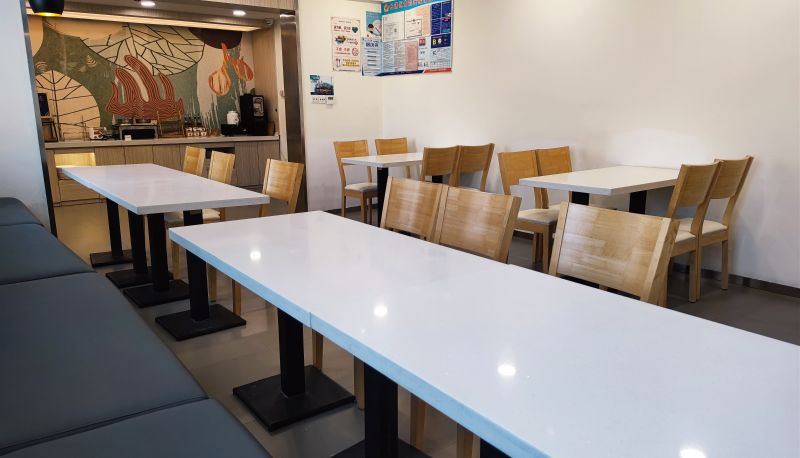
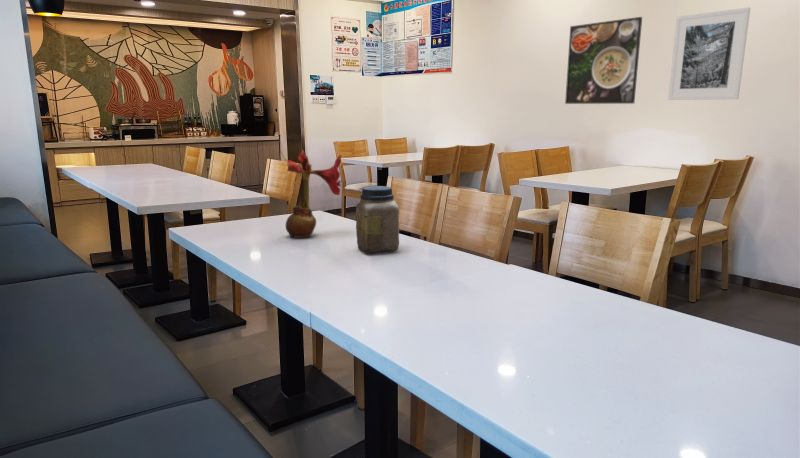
+ jar (377, 218)
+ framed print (601, 63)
+ flower (308, 193)
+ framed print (706, 56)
